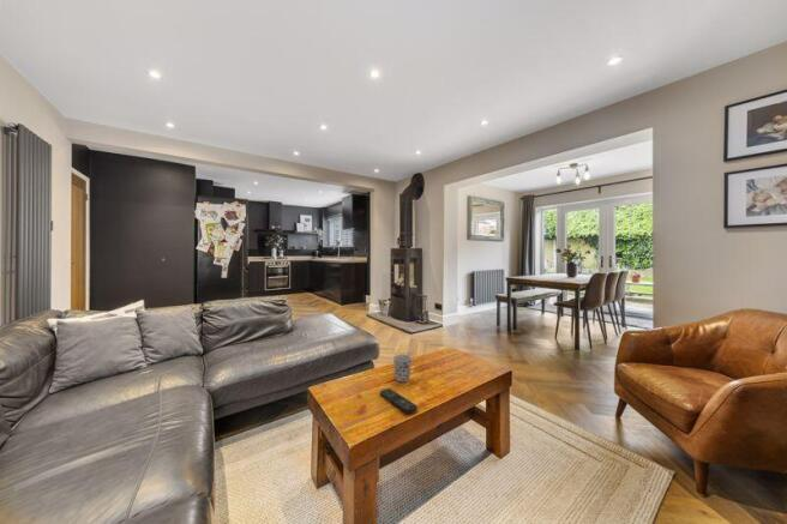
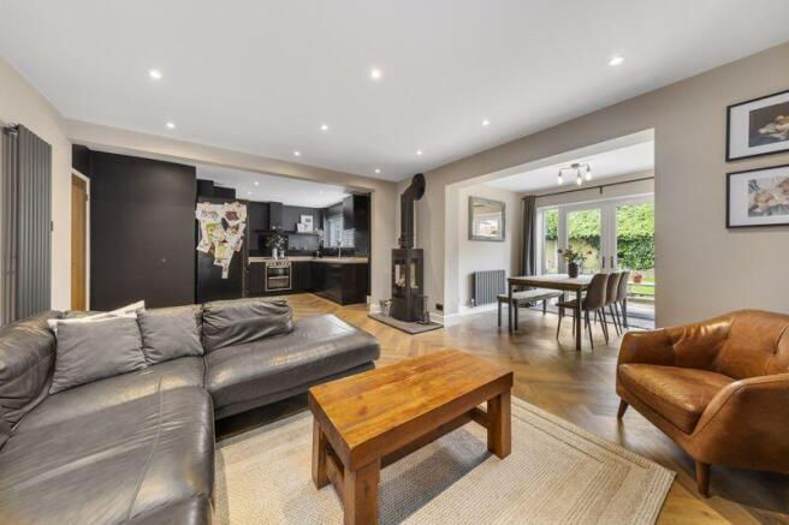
- cup (402, 368)
- remote control (397, 399)
